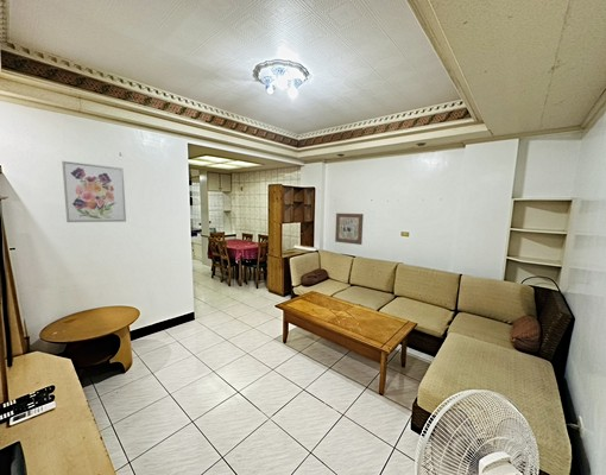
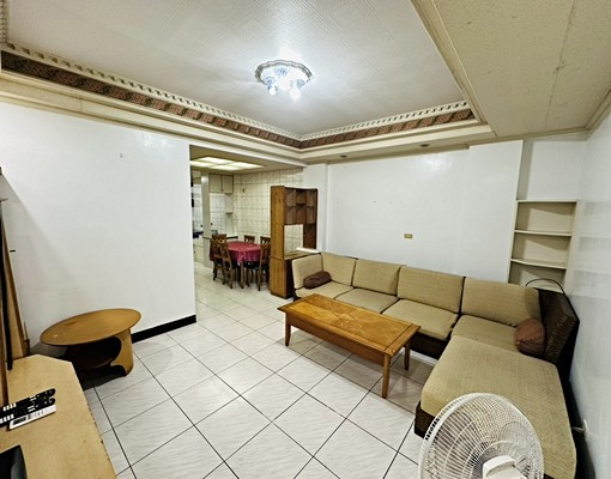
- wall art (348, 228)
- wall art (96, 194)
